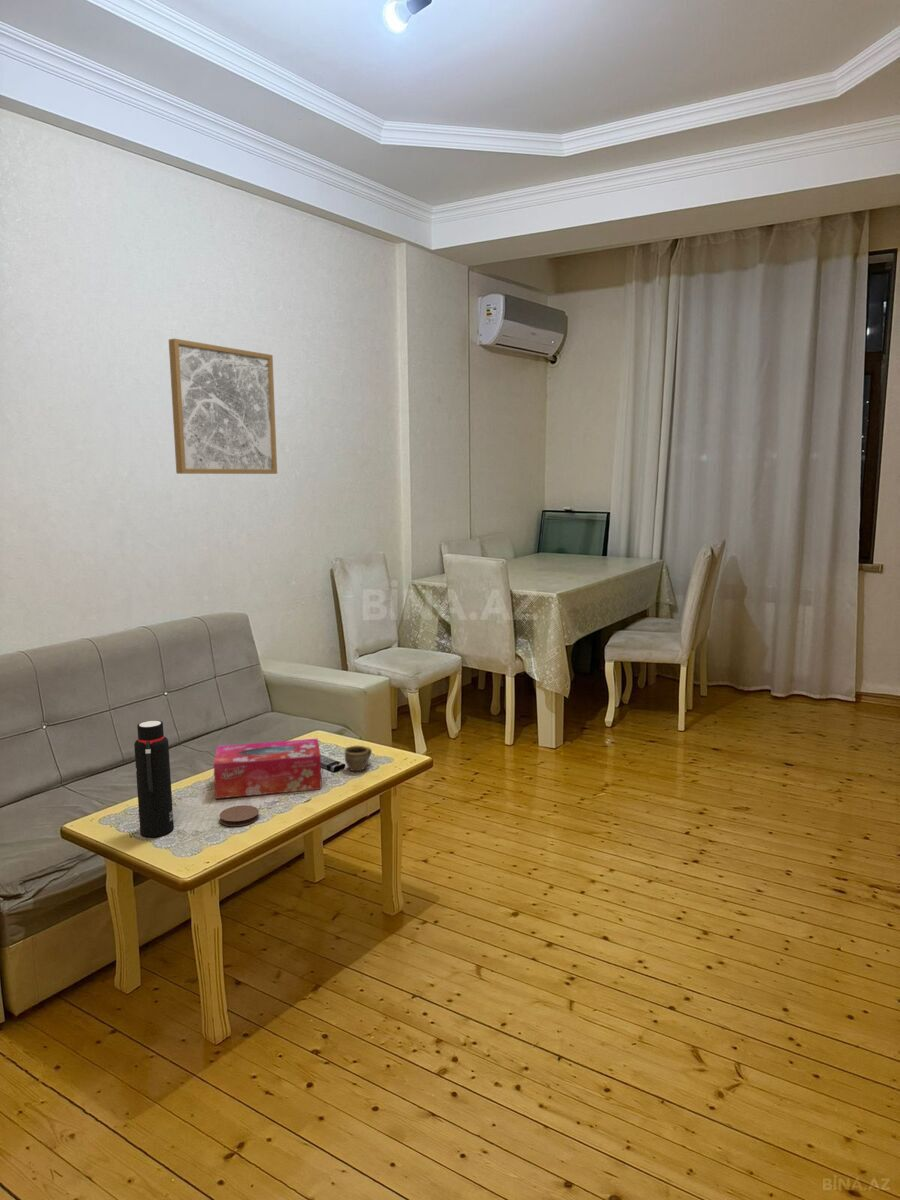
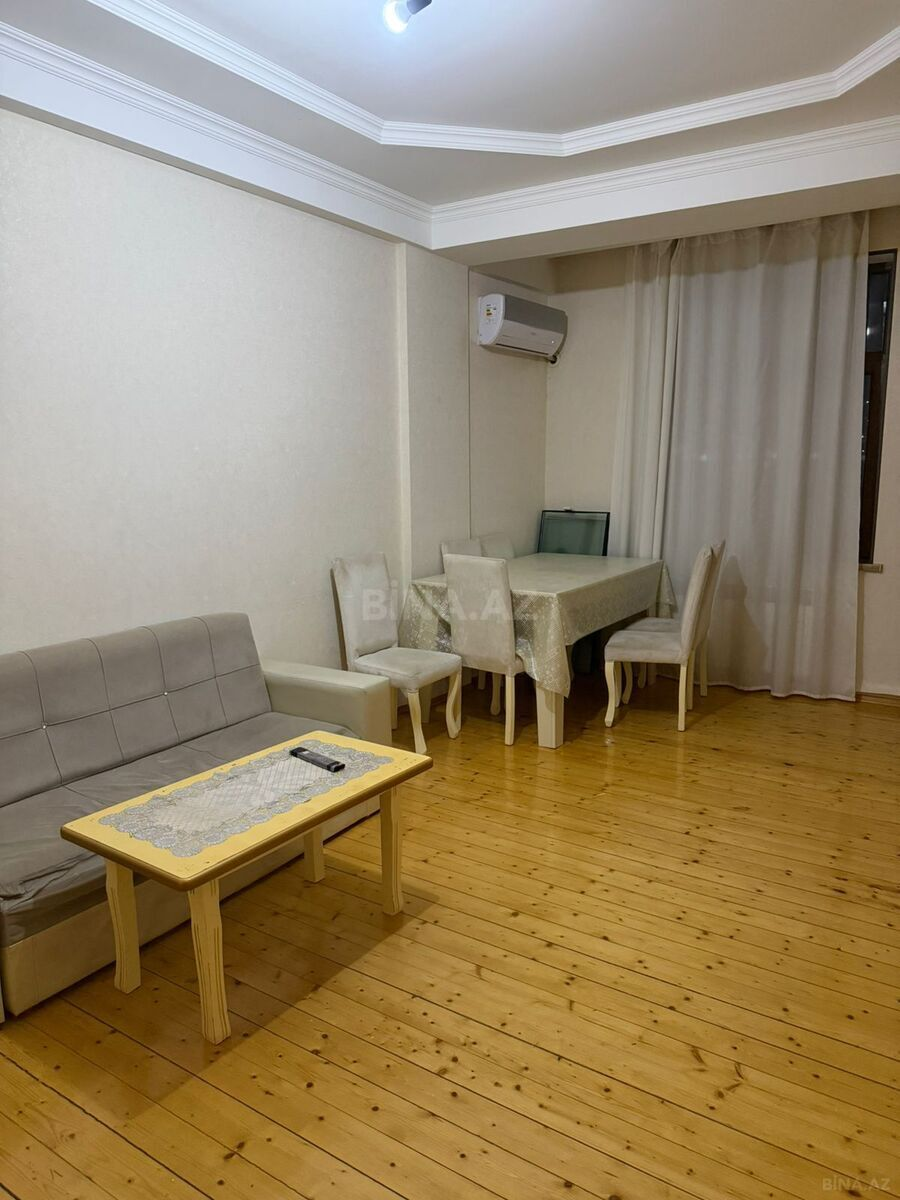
- water bottle (152, 778)
- cup (360, 758)
- tissue box (268, 767)
- wall art (226, 411)
- coaster (239, 815)
